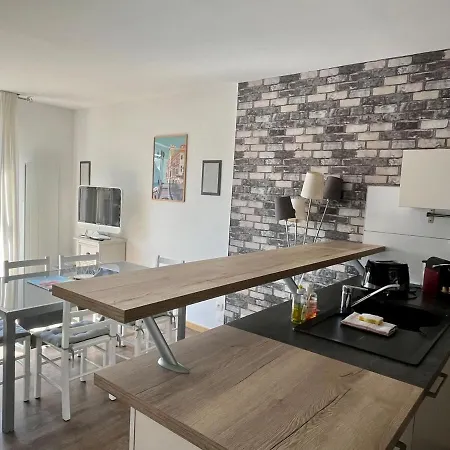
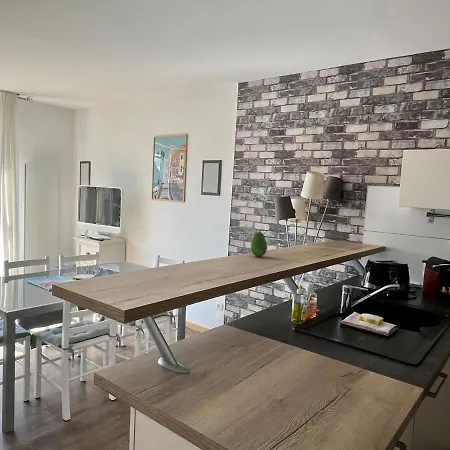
+ fruit (259, 244)
